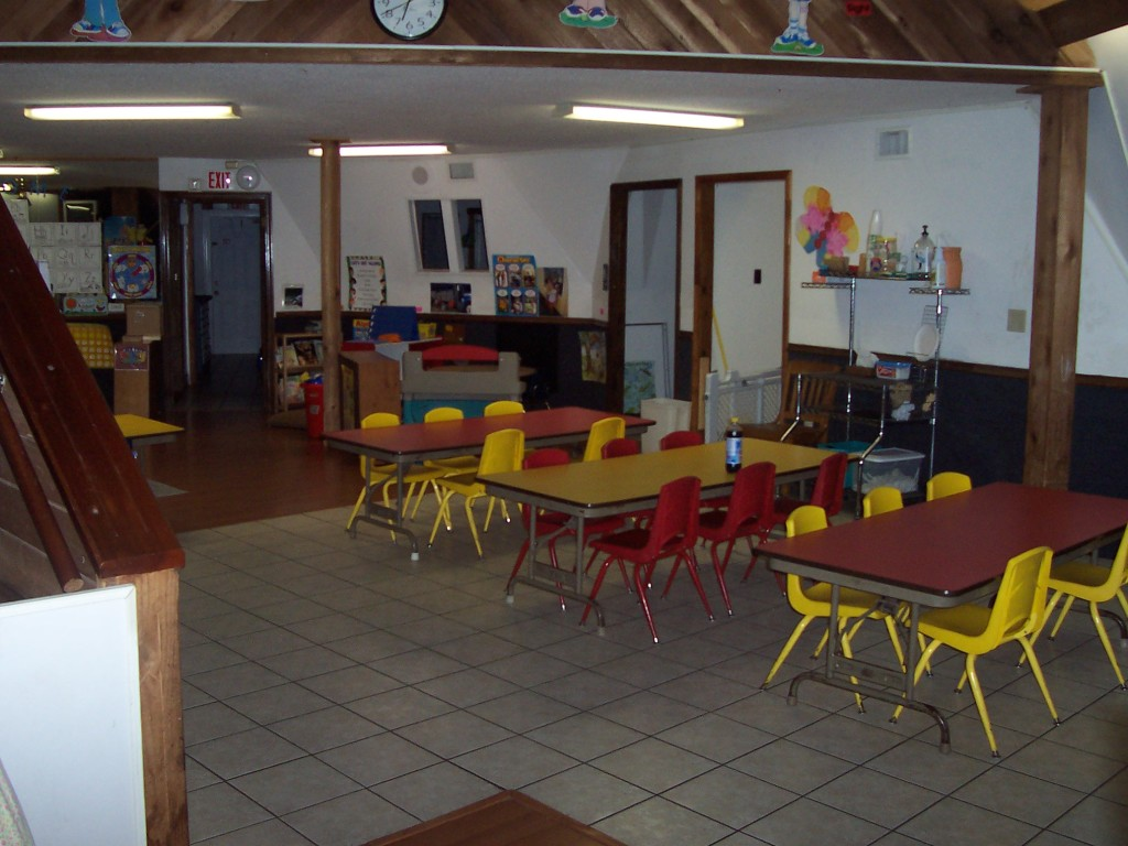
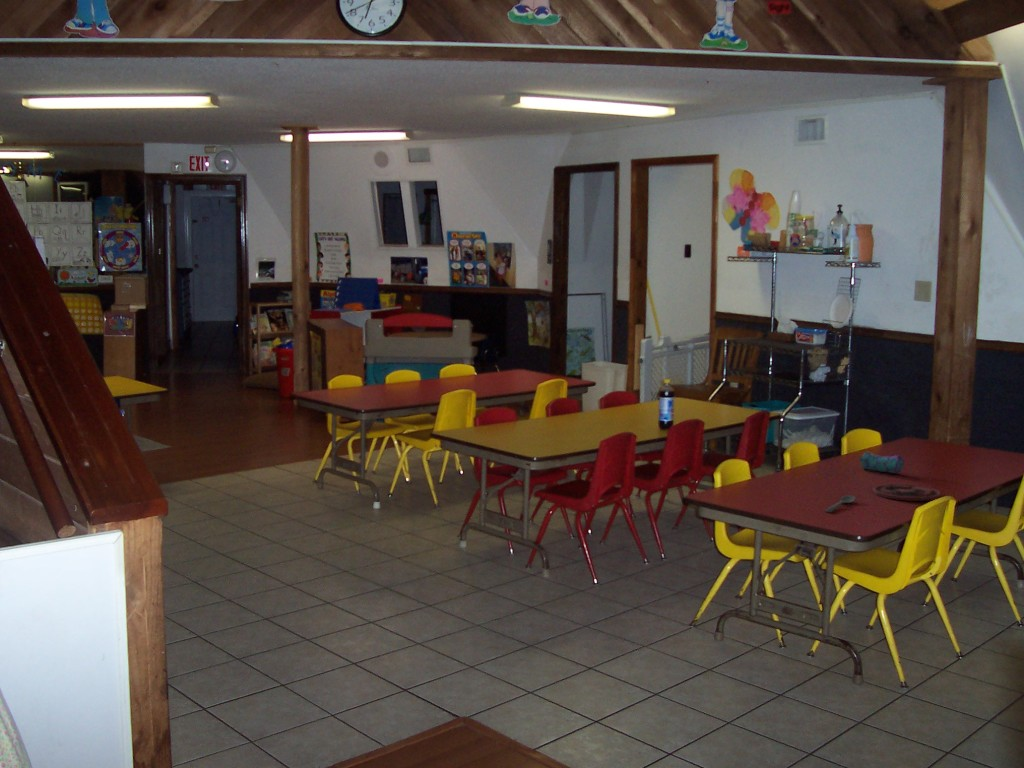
+ spoon (839, 503)
+ pencil case (881, 462)
+ plate (906, 491)
